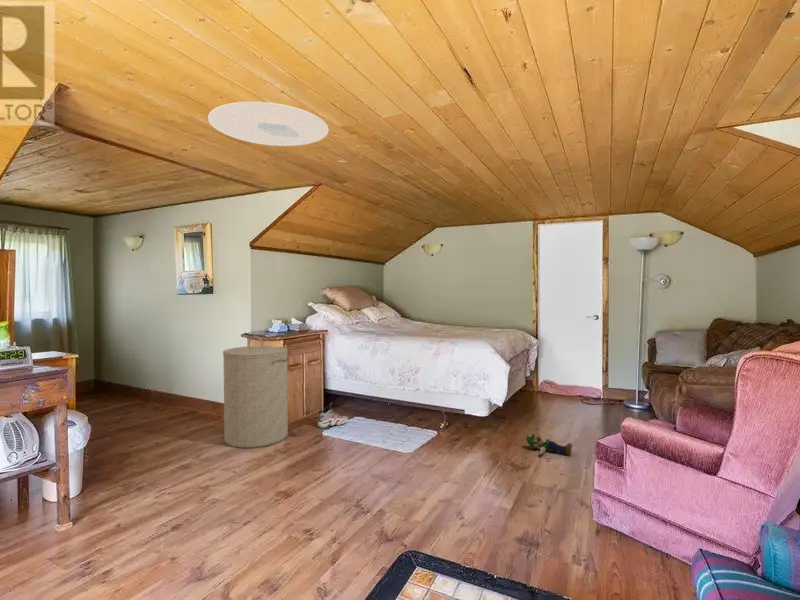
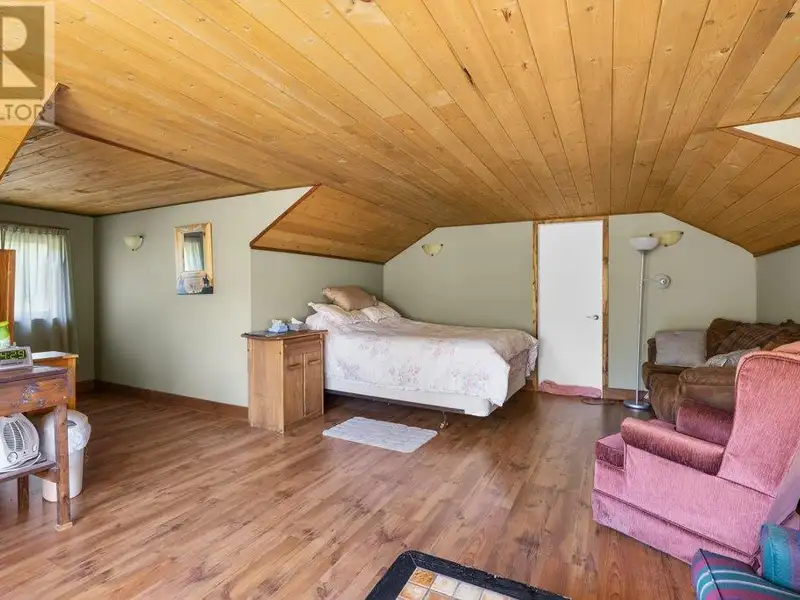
- laundry hamper (256, 386)
- plush toy (548, 443)
- ceiling light (270, 121)
- sneaker (333, 413)
